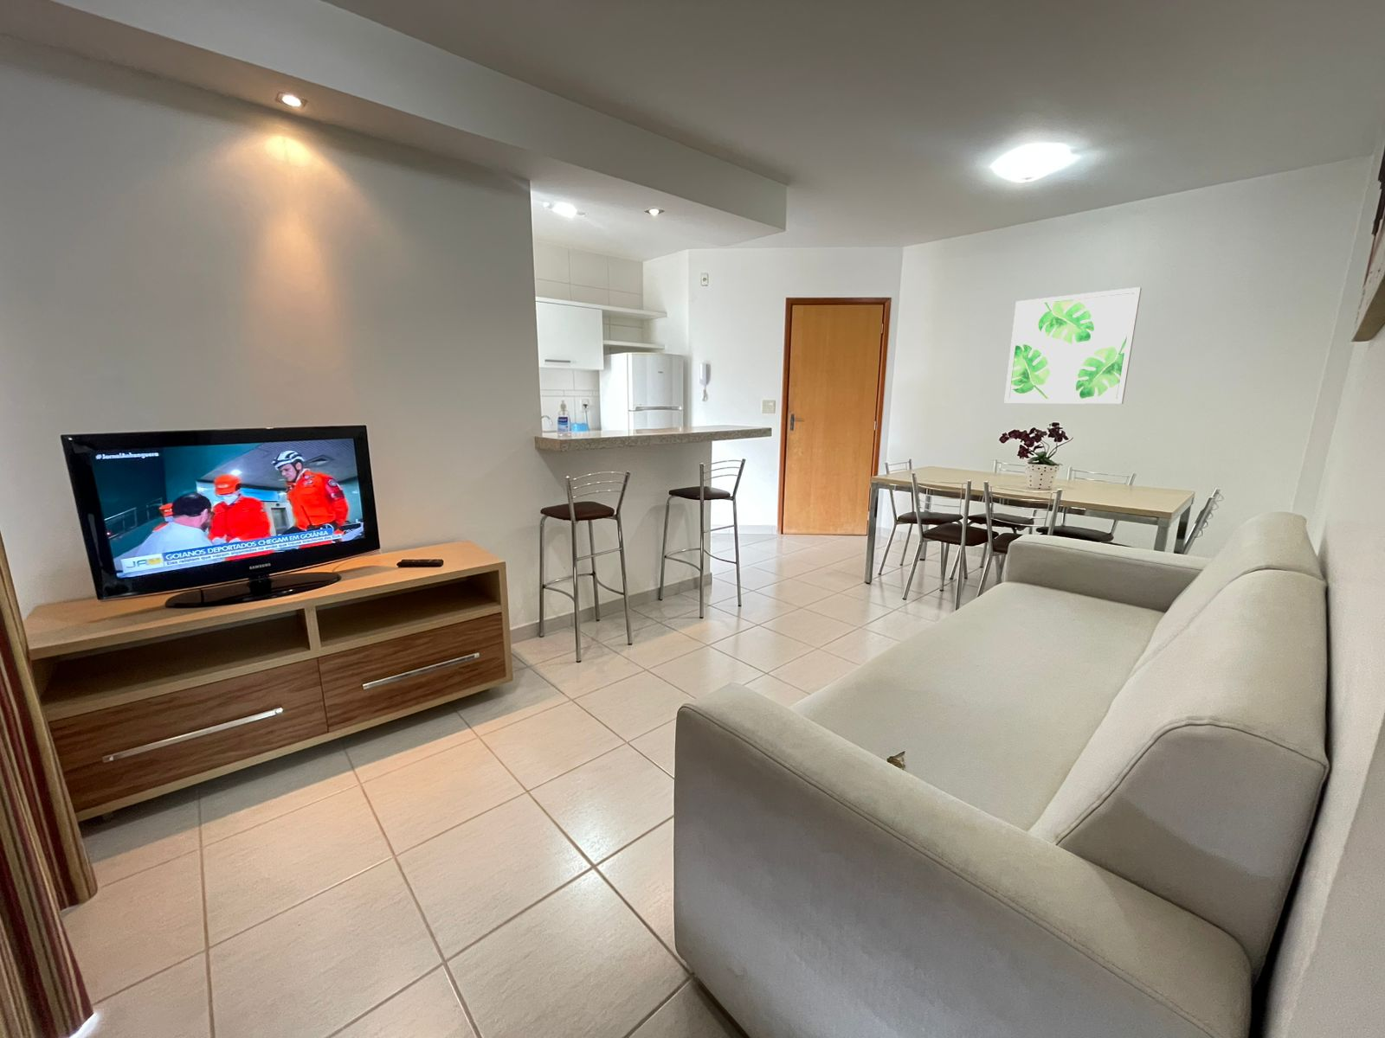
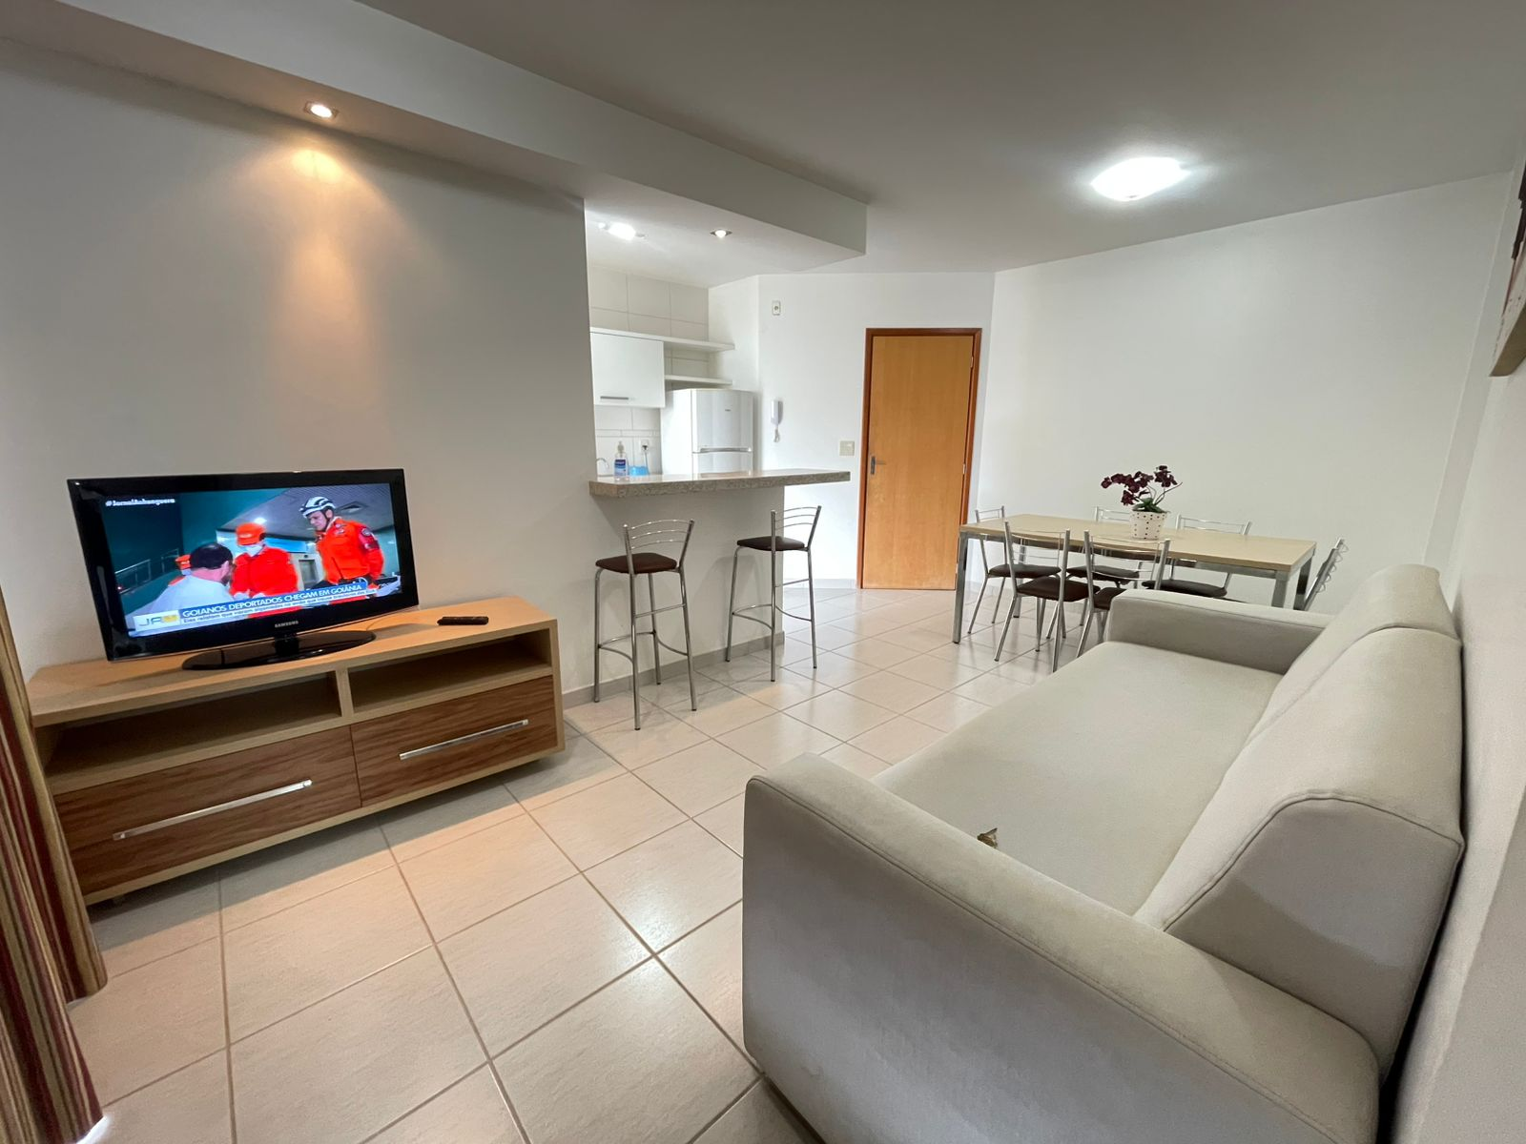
- wall art (1067, 350)
